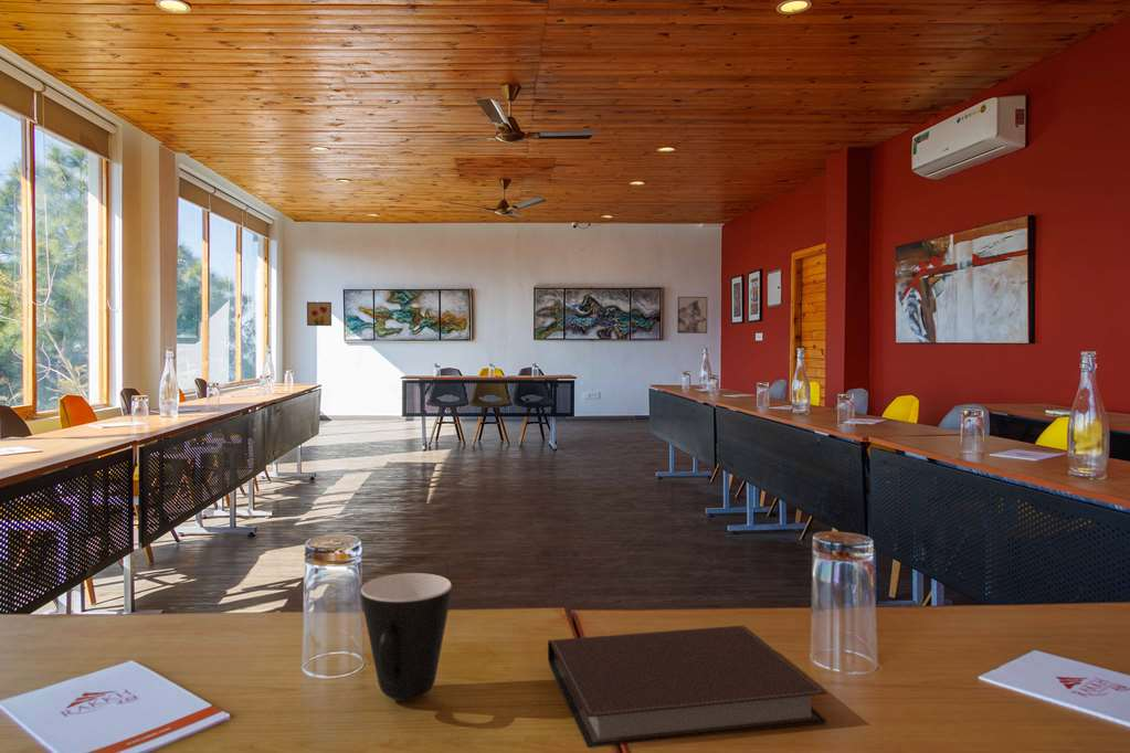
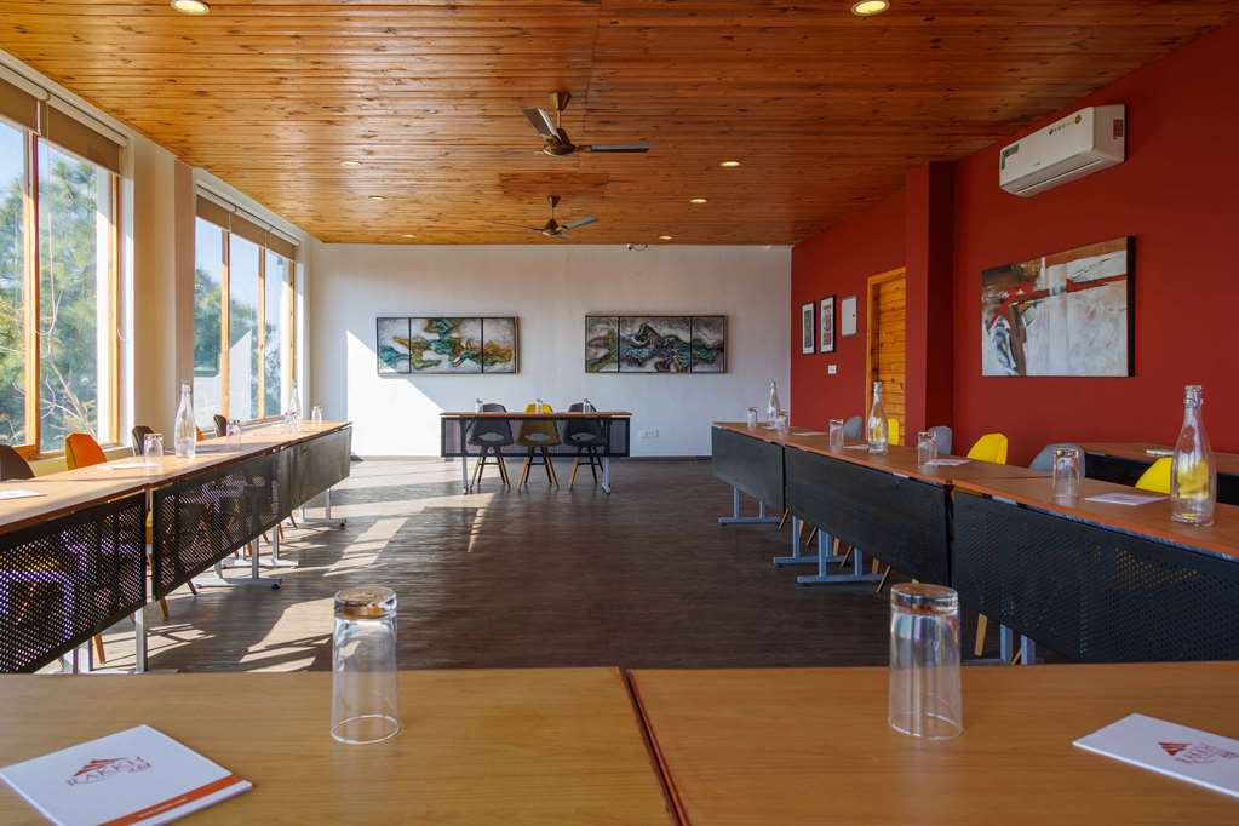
- wall art (319, 314)
- mug (403, 644)
- wall art (691, 315)
- notebook (675, 676)
